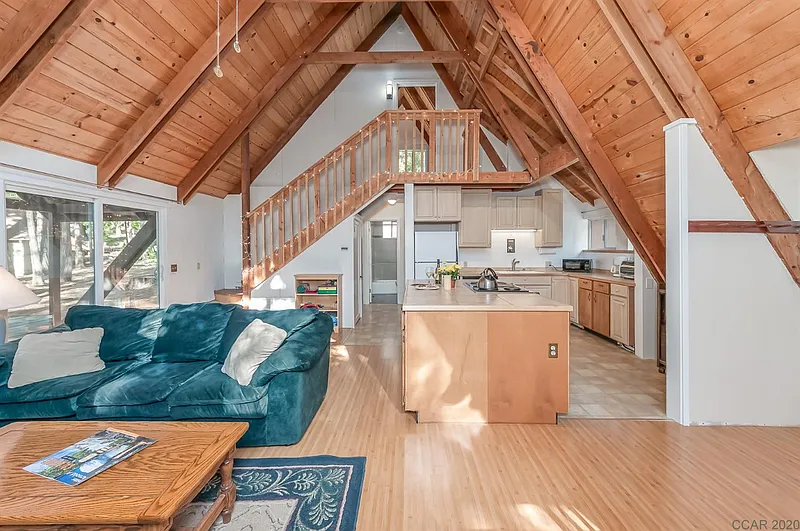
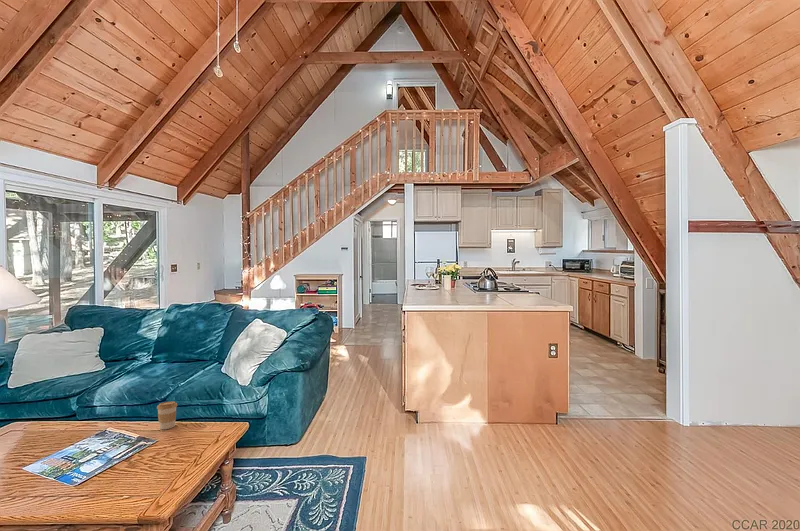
+ coffee cup (167, 414)
